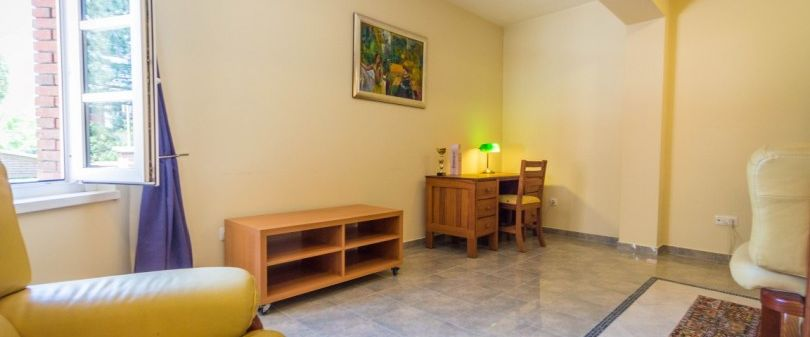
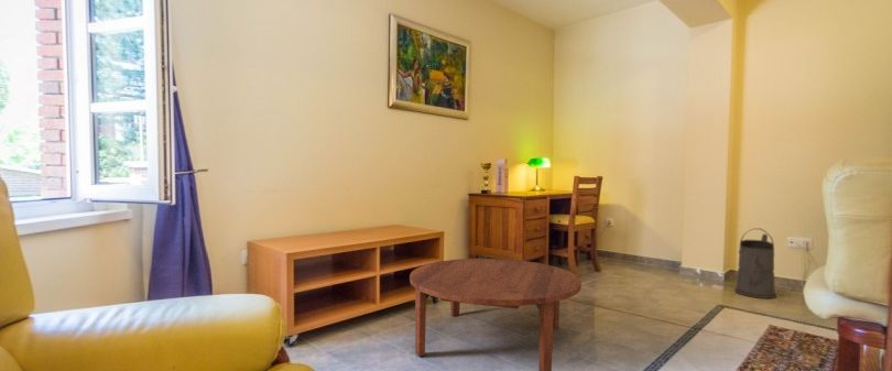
+ coffee table (492, 305)
+ watering can (758, 259)
